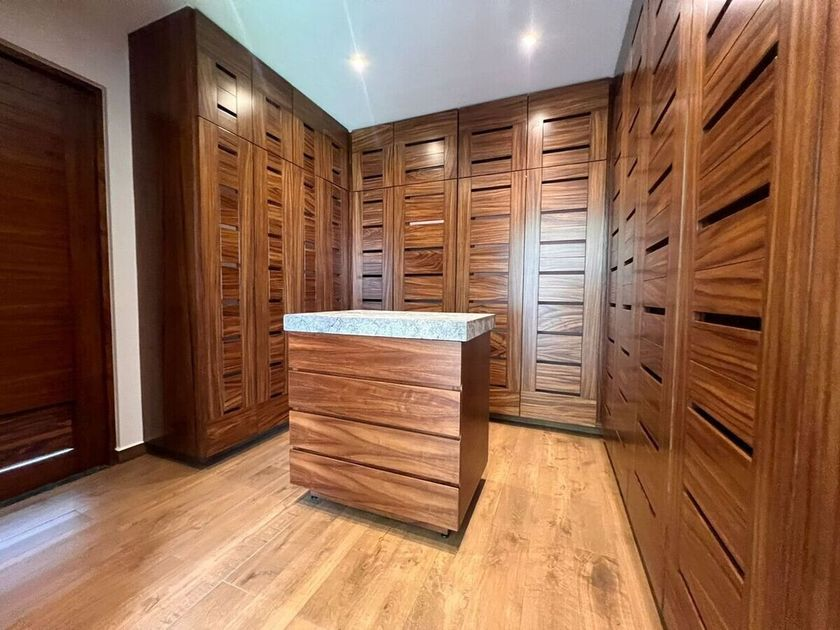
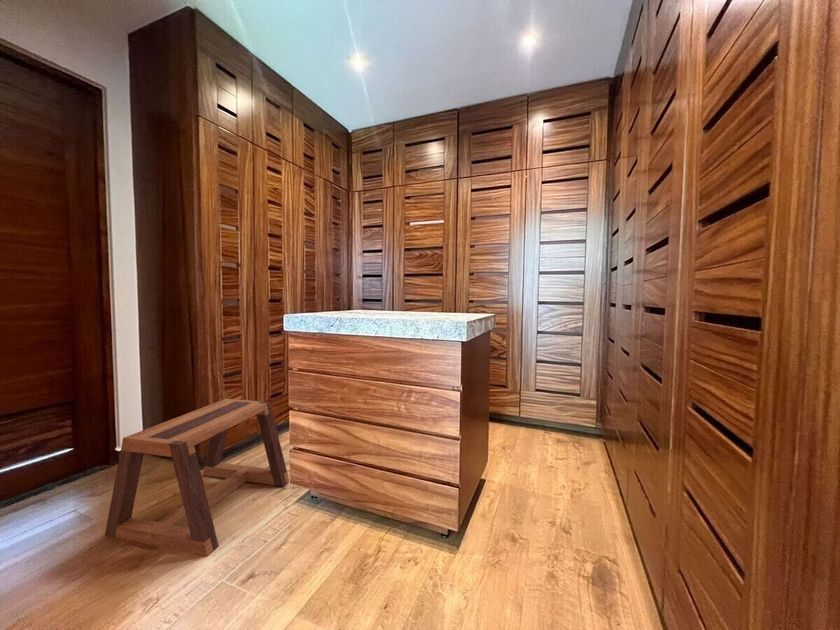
+ stool (208, 461)
